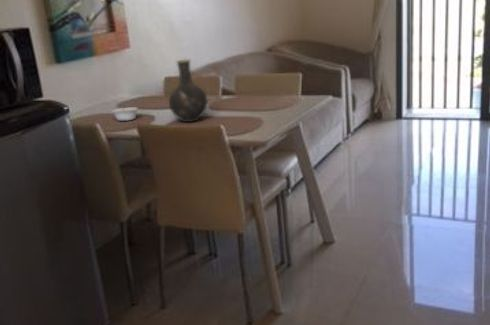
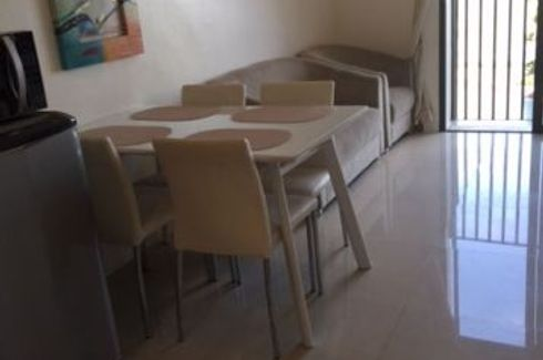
- vase (186, 90)
- legume (124, 113)
